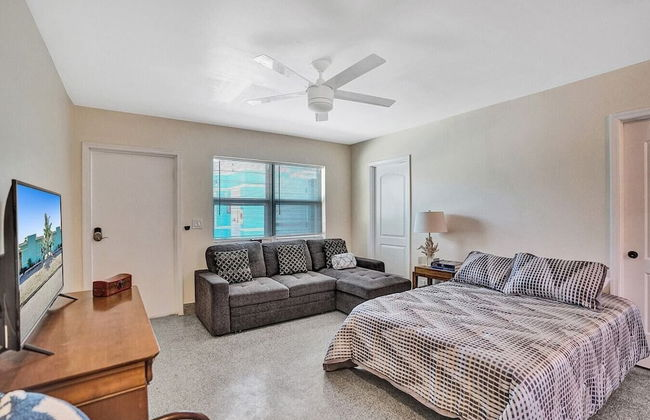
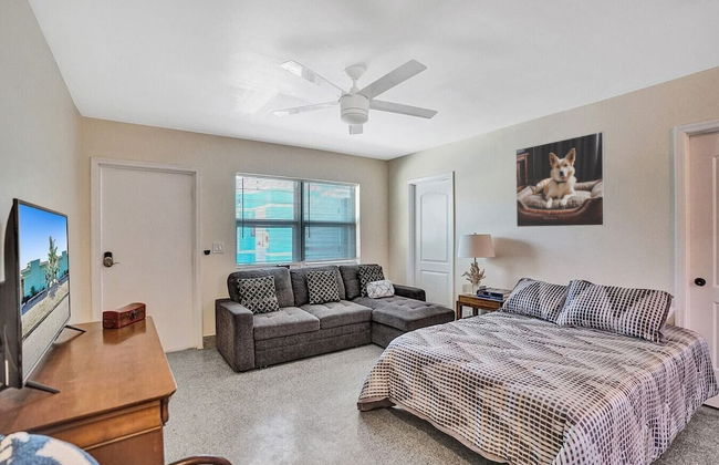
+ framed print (555, 184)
